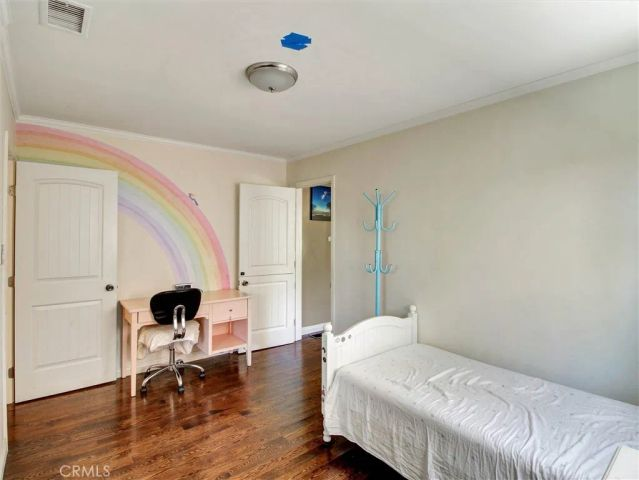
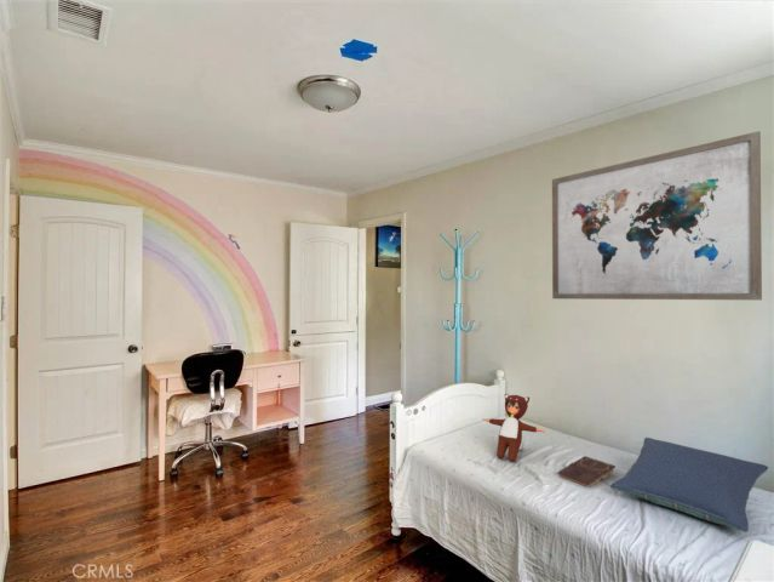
+ wall art (638, 229)
+ toy figure (512, 426)
+ pillow (687, 477)
+ book (585, 470)
